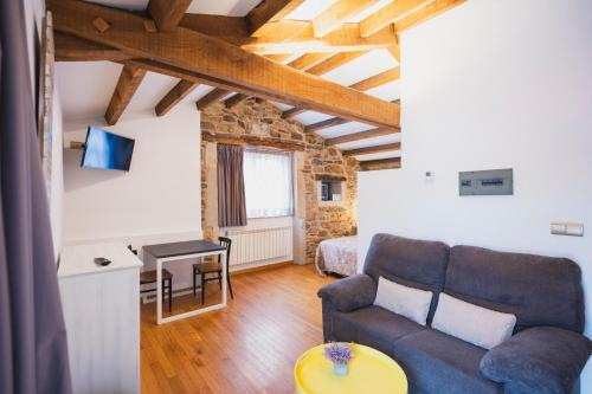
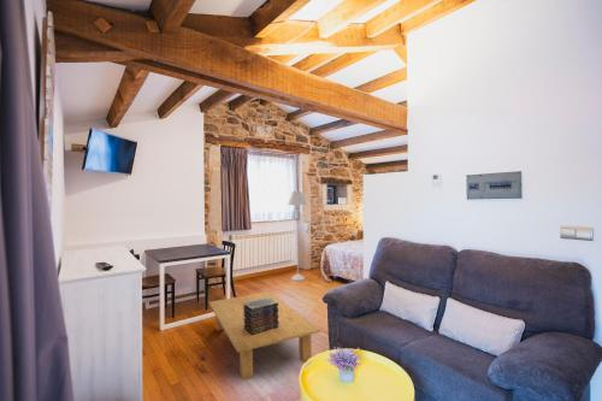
+ coffee table (258, 334)
+ book stack (260, 314)
+ floor lamp (296, 235)
